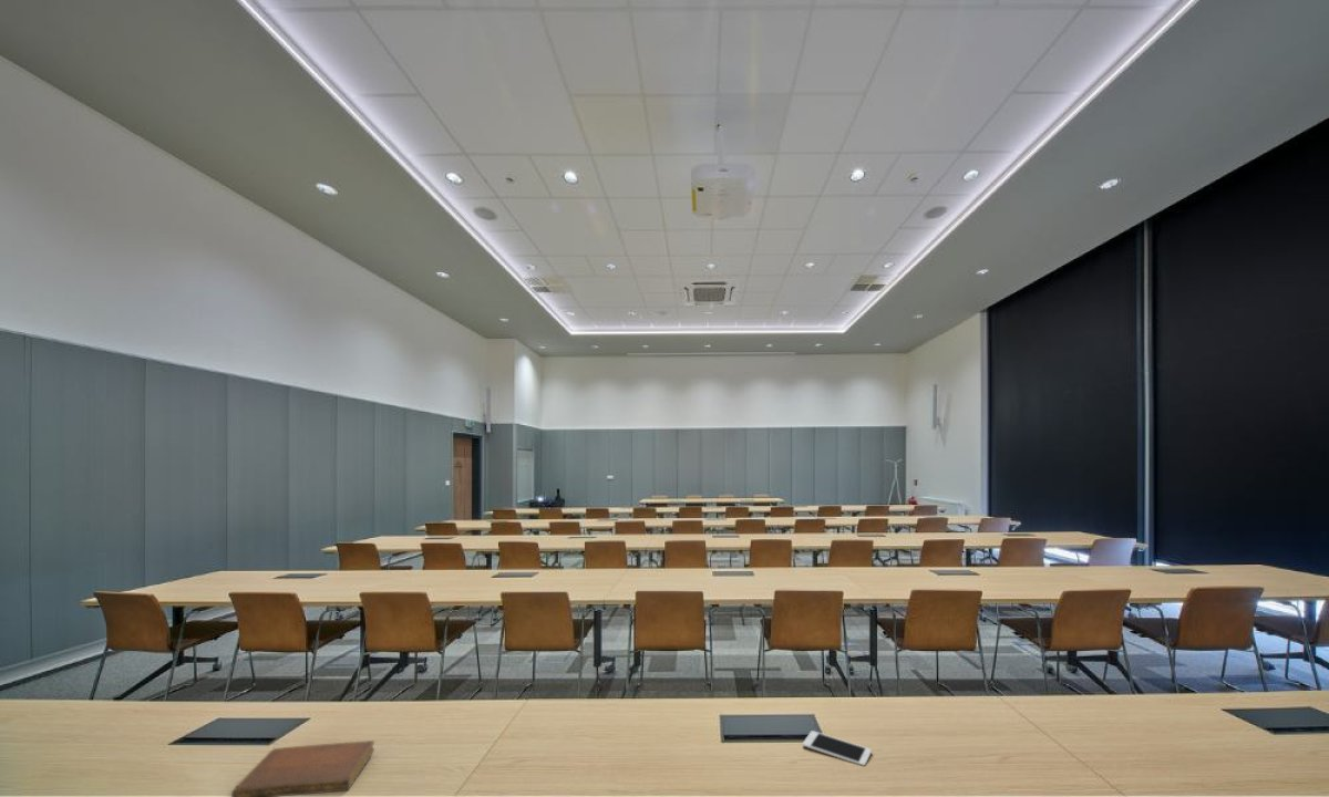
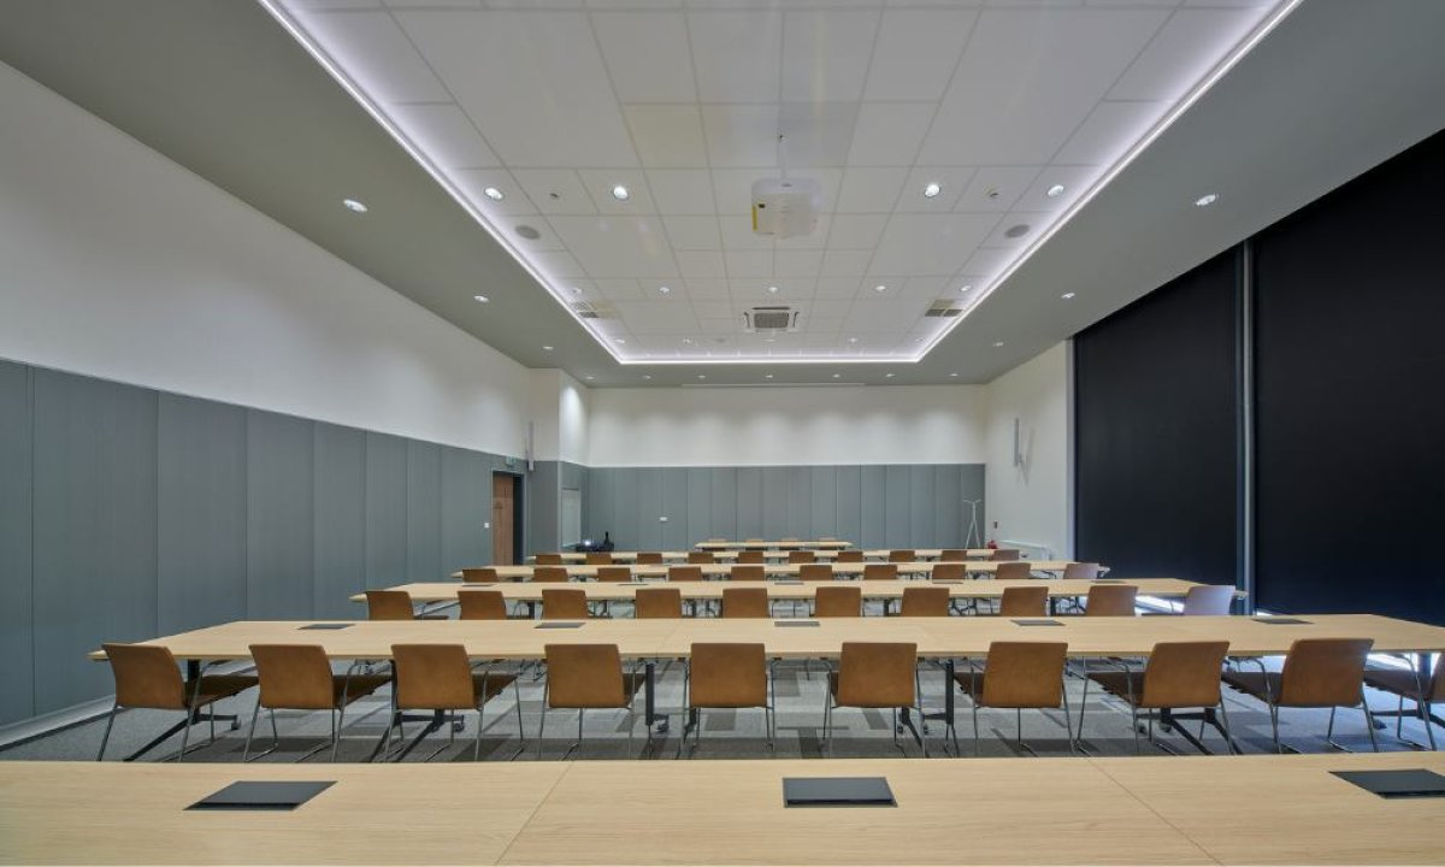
- cell phone (836, 747)
- notebook (308, 768)
